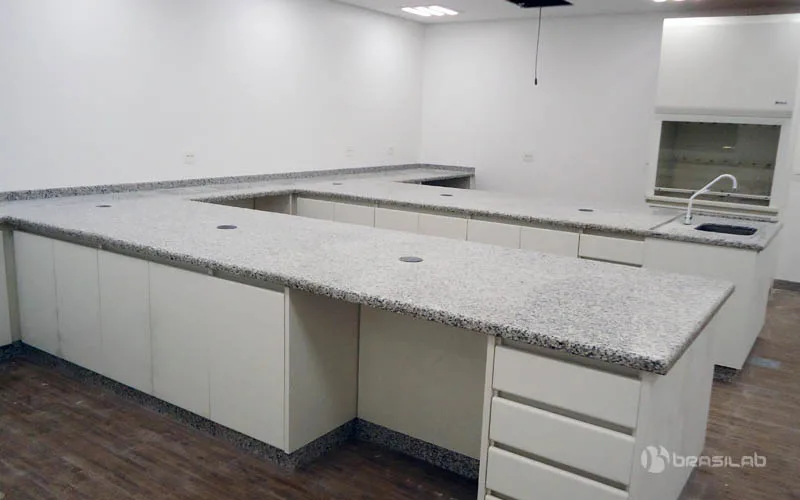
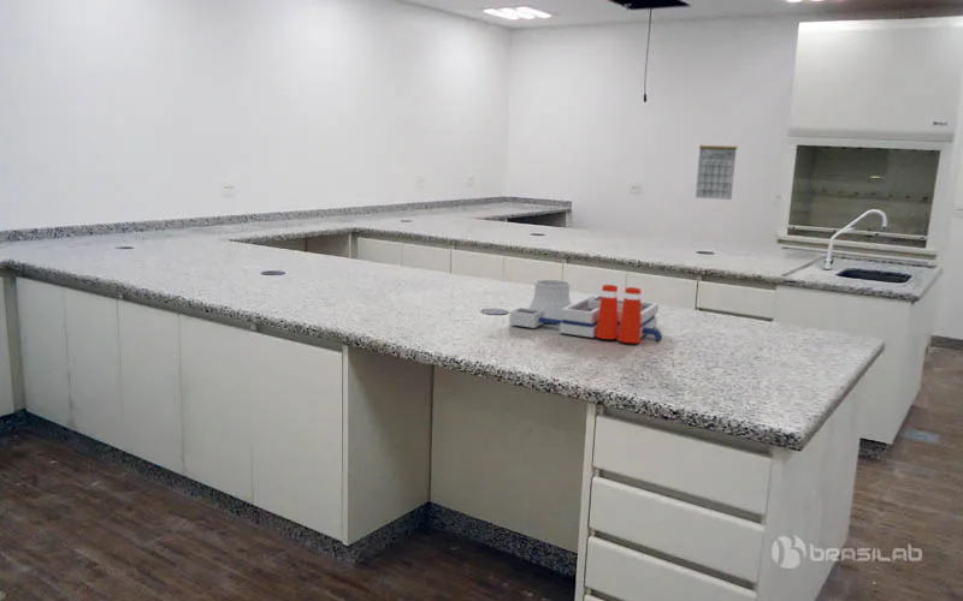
+ laboratory equipment (589, 302)
+ calendar (716, 166)
